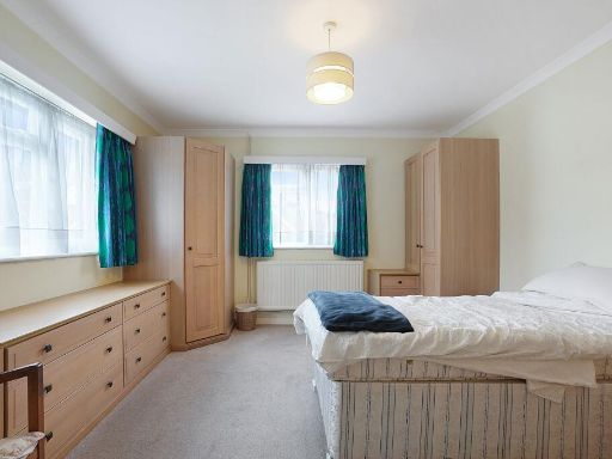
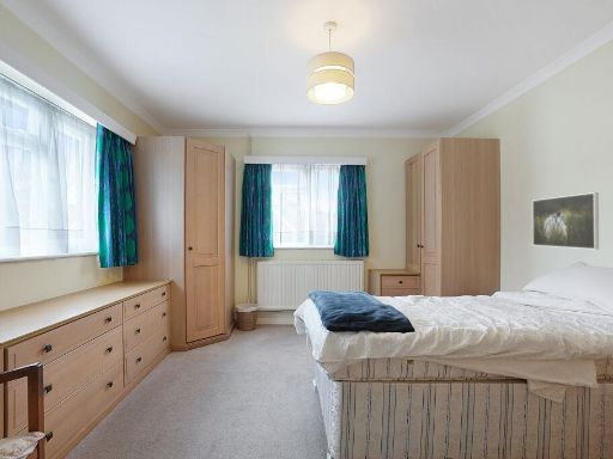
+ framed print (562, 221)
